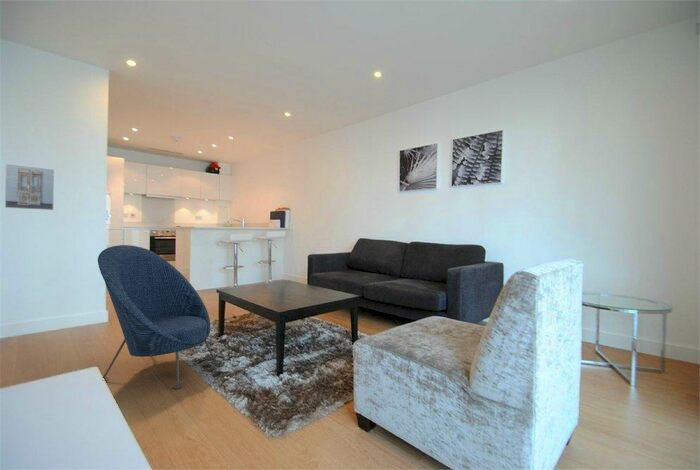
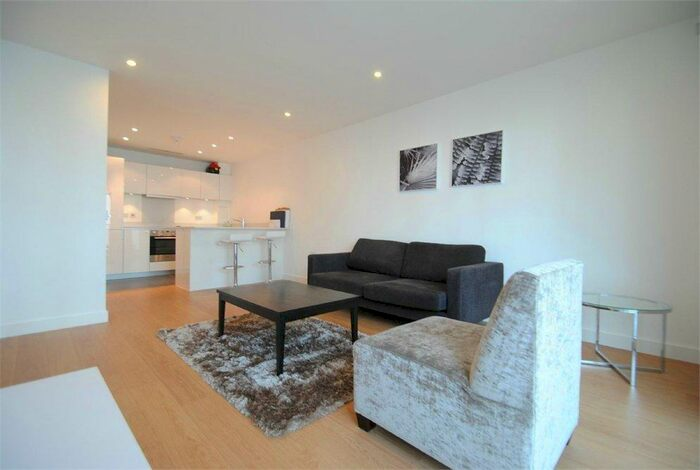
- lounge chair (160, 307)
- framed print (30, 188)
